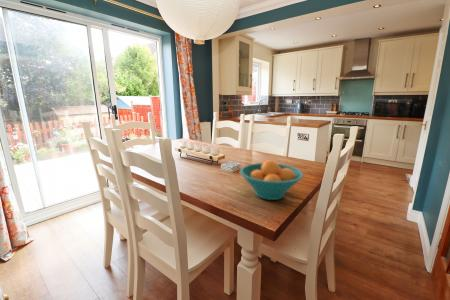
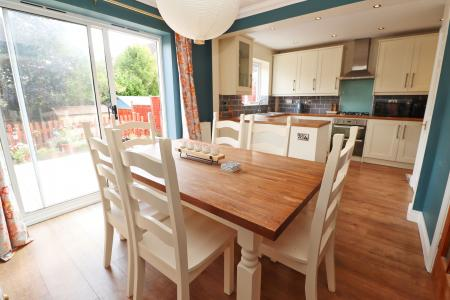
- fruit bowl (270, 177)
